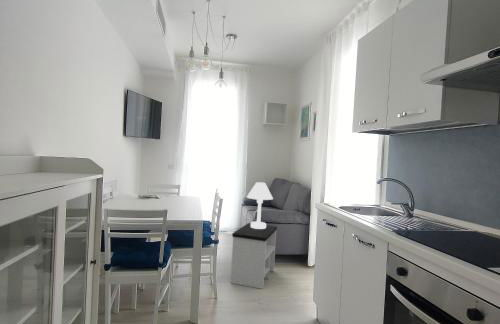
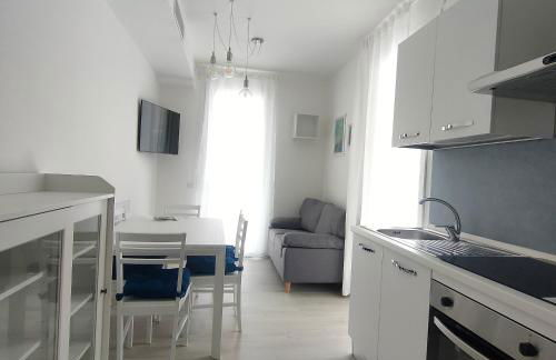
- side table (254, 253)
- lamp (259, 204)
